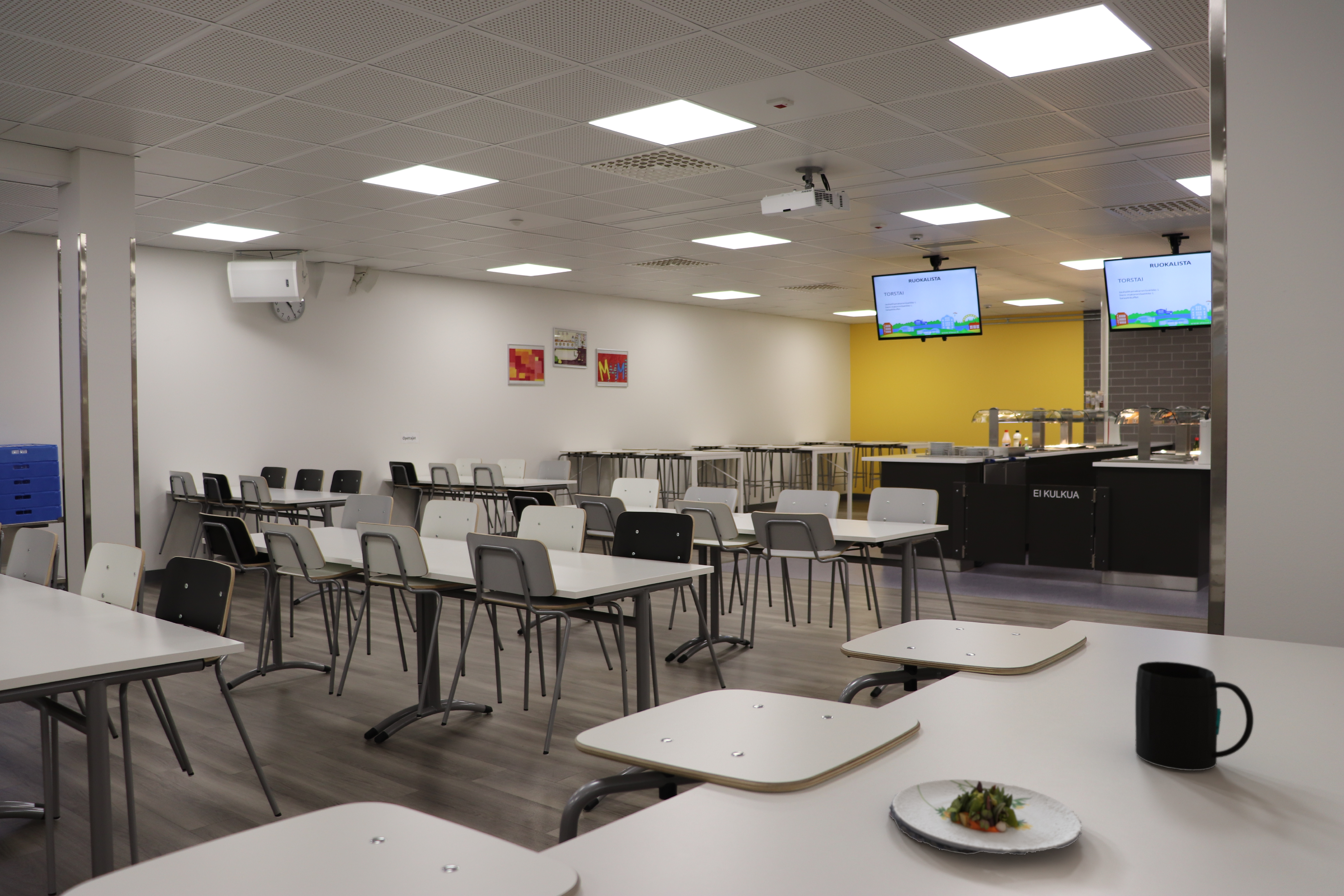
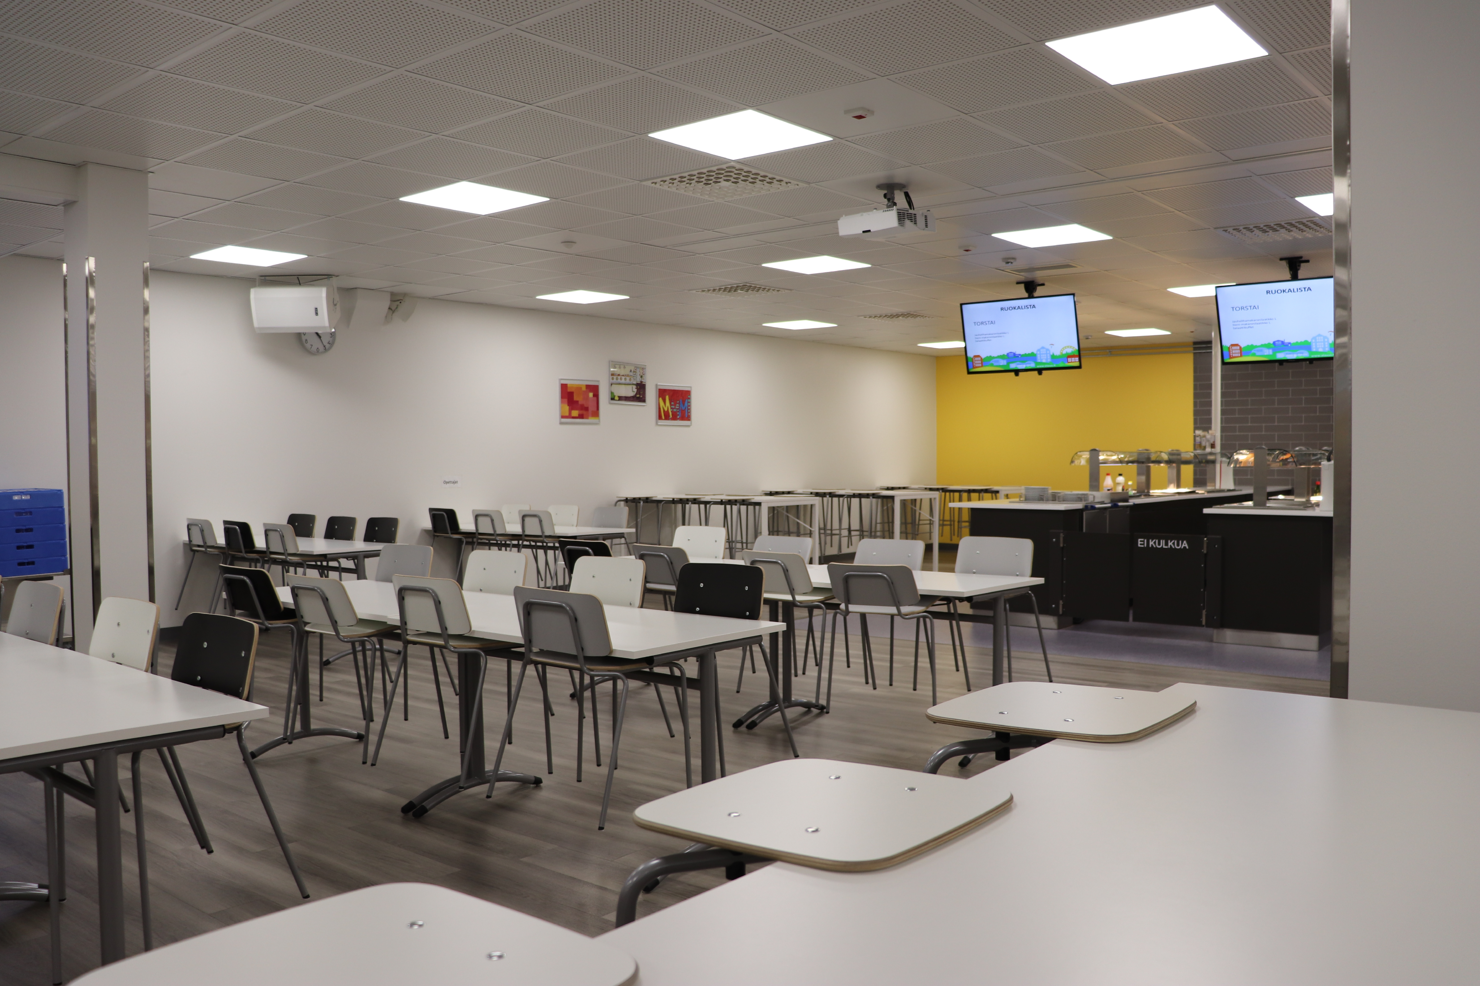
- salad plate (982, 804)
- mug (1194, 718)
